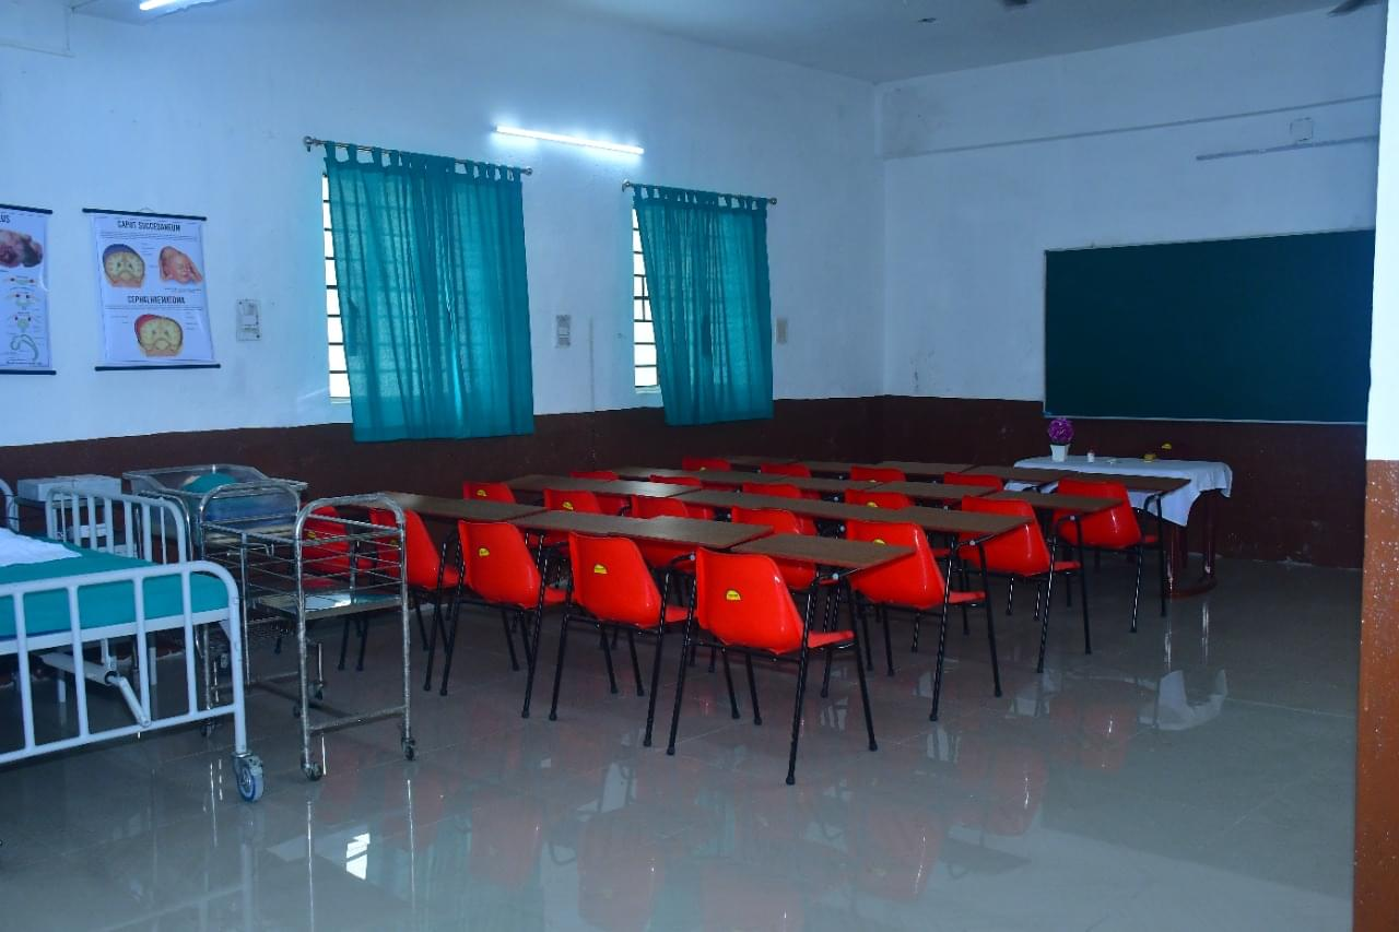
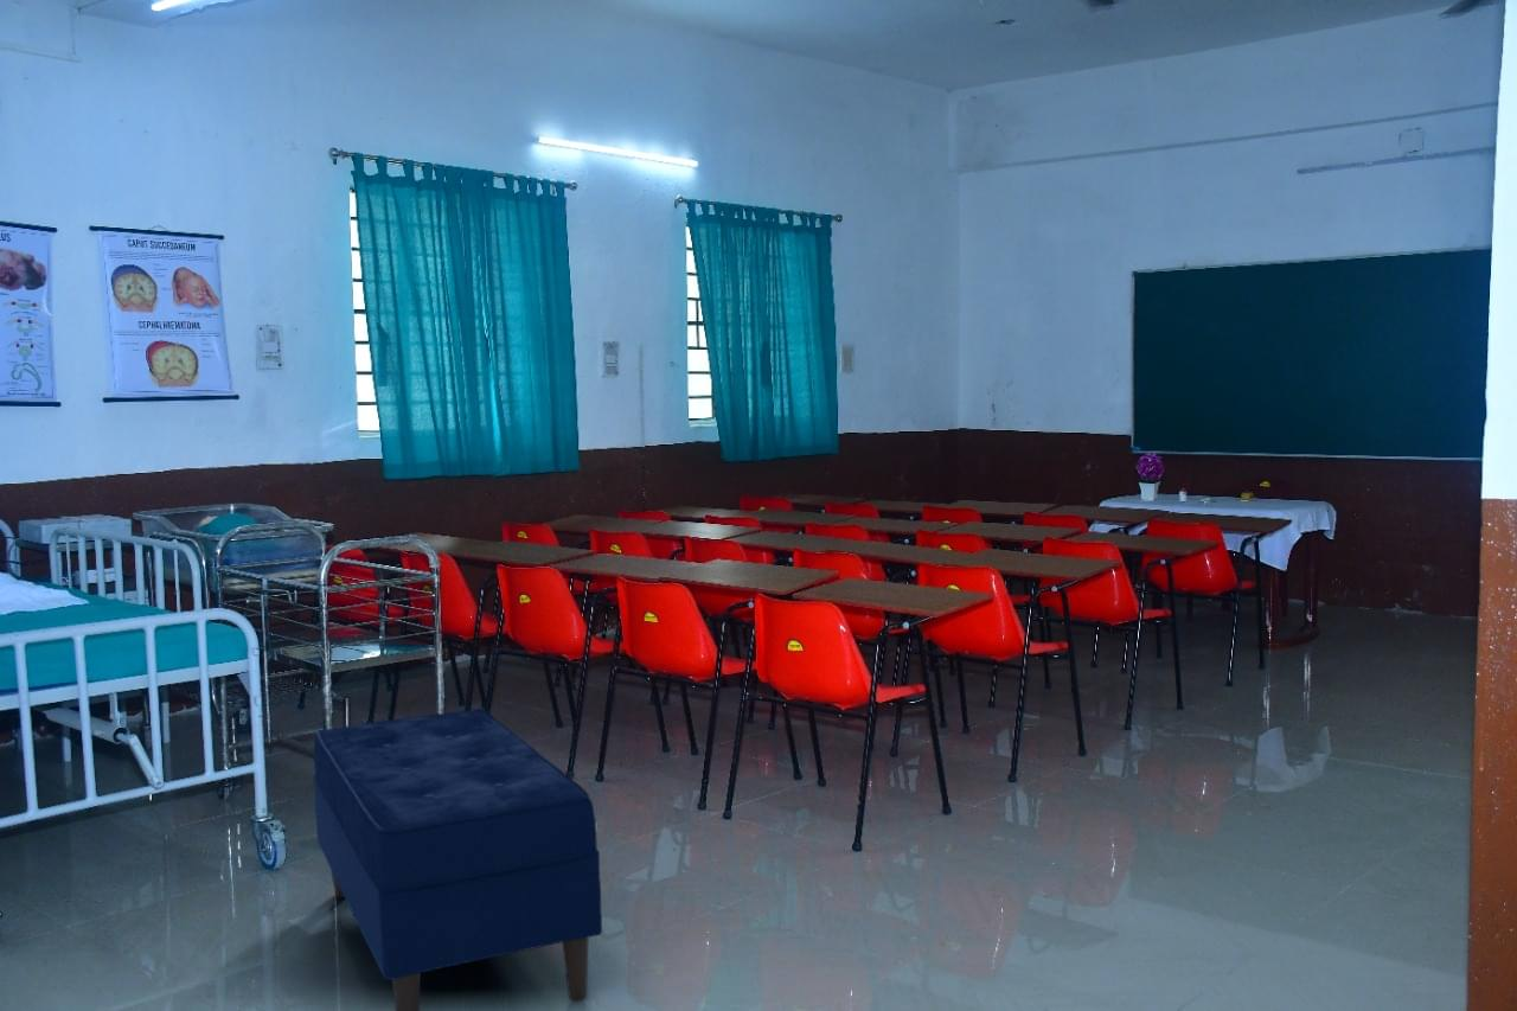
+ bench (443, 851)
